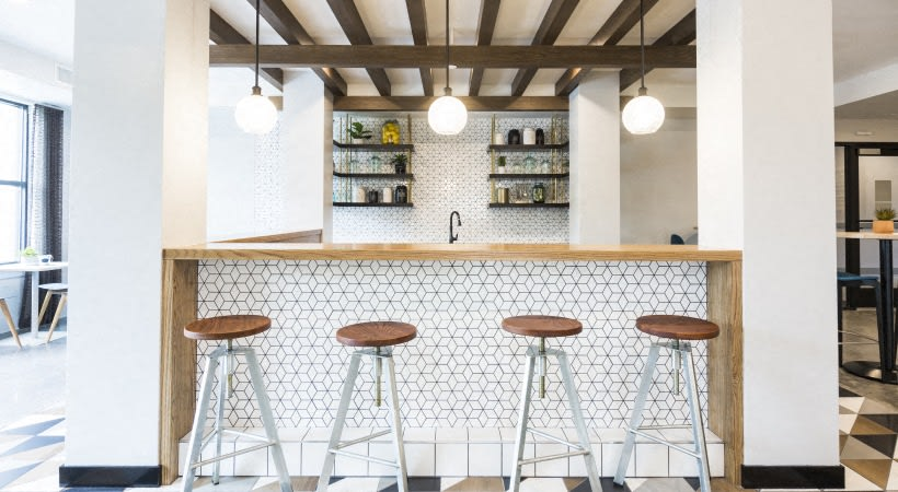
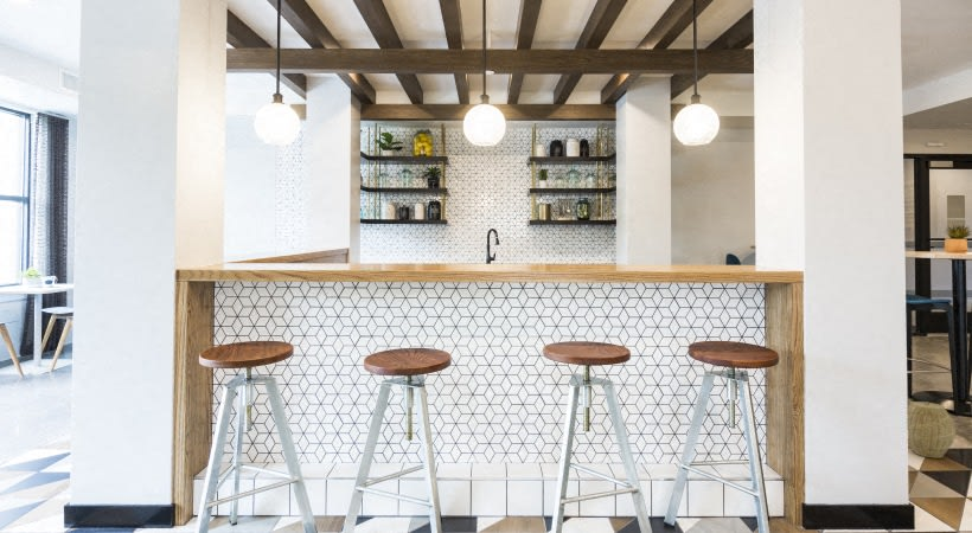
+ woven basket (927, 428)
